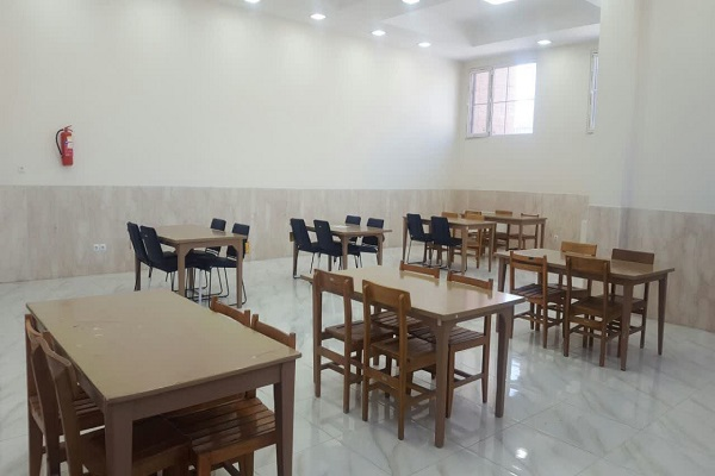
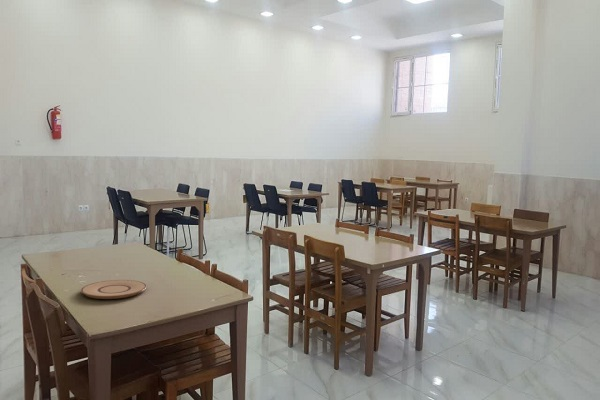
+ plate (114, 289)
